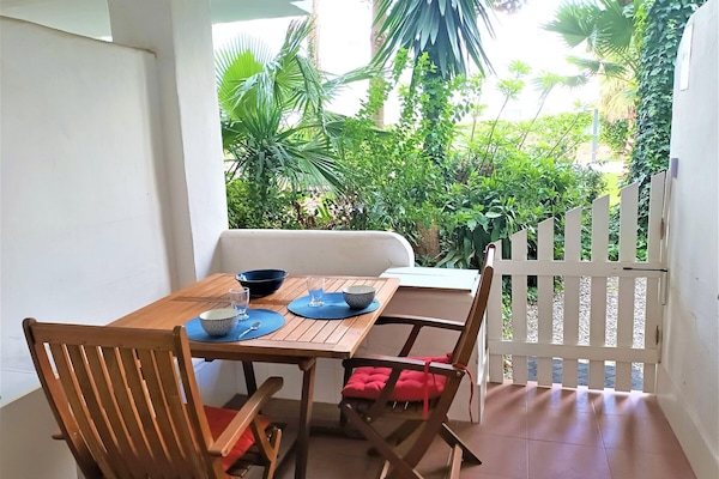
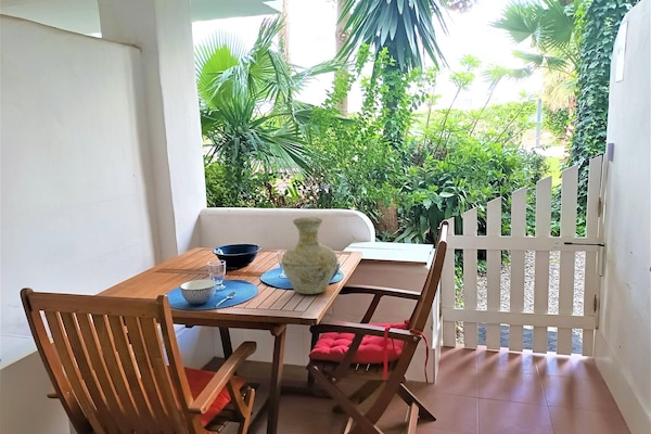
+ vase (308, 255)
